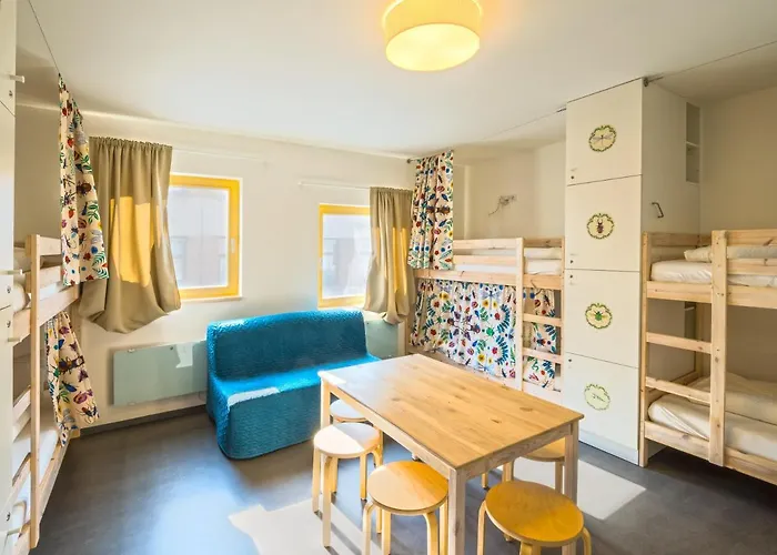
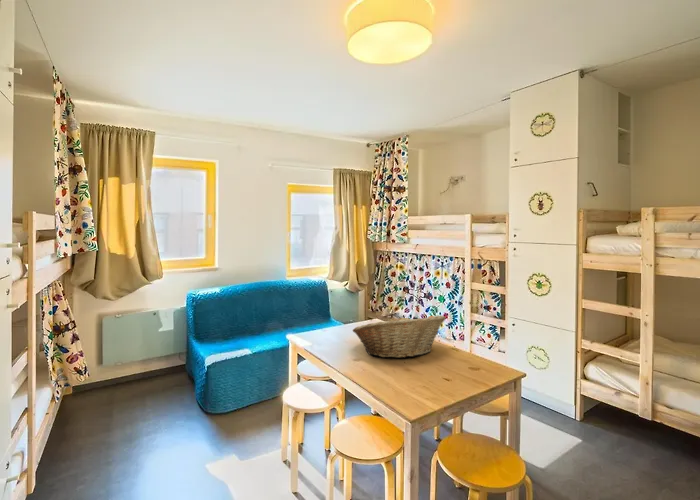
+ fruit basket (399, 331)
